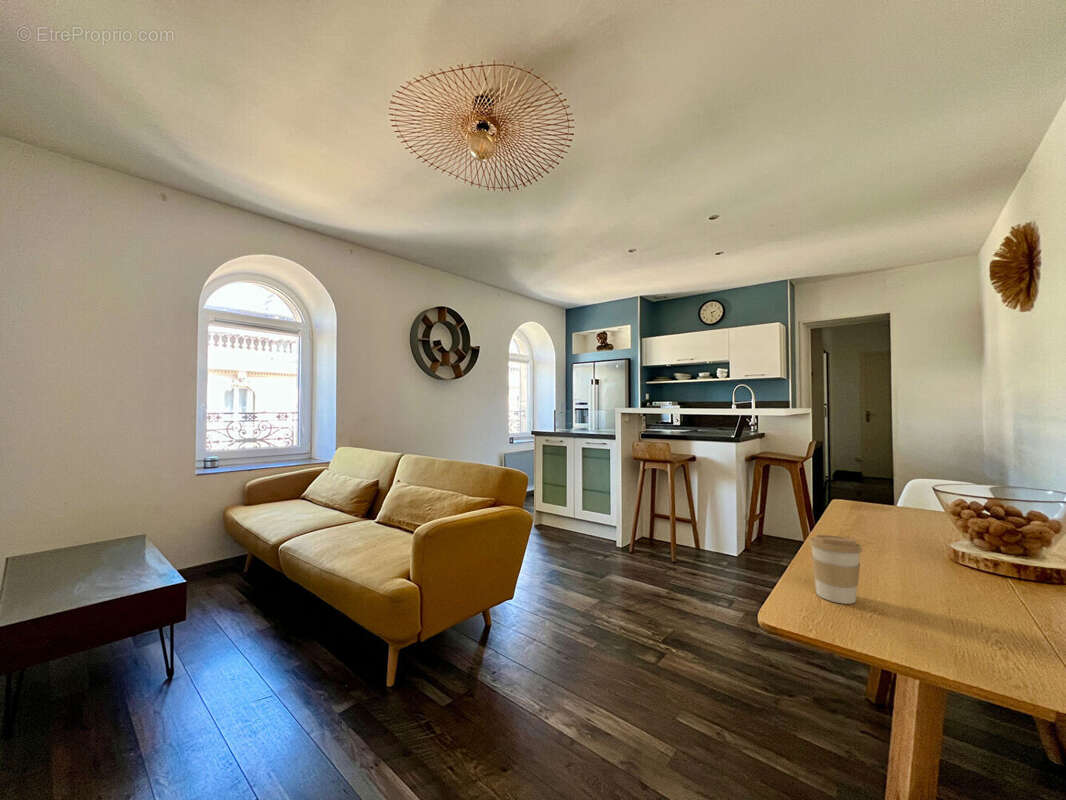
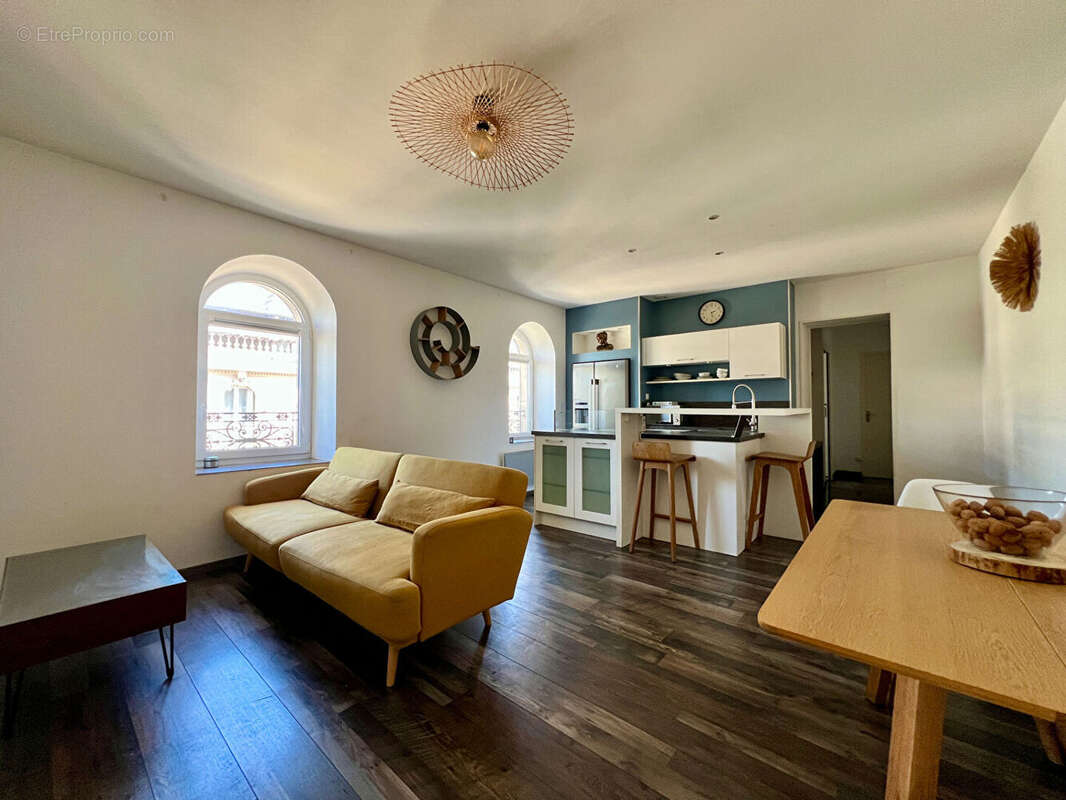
- coffee cup (835, 566)
